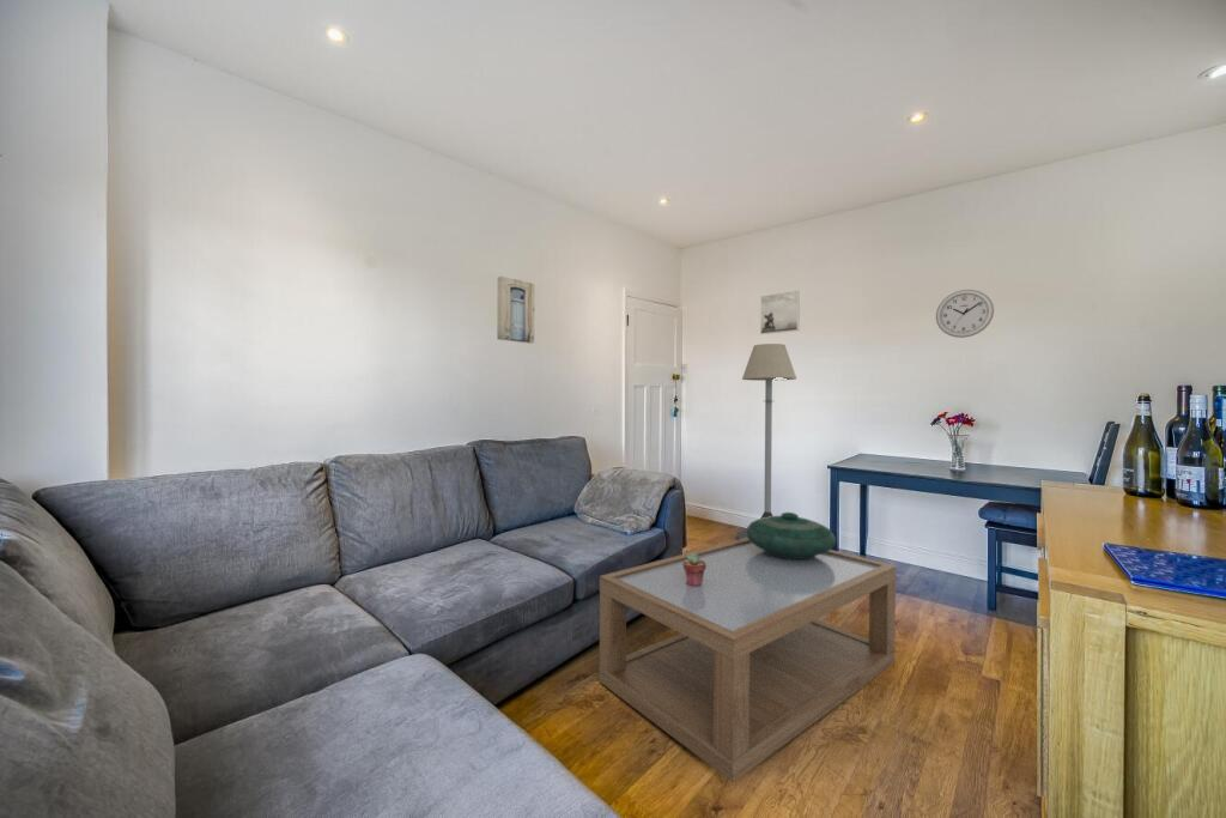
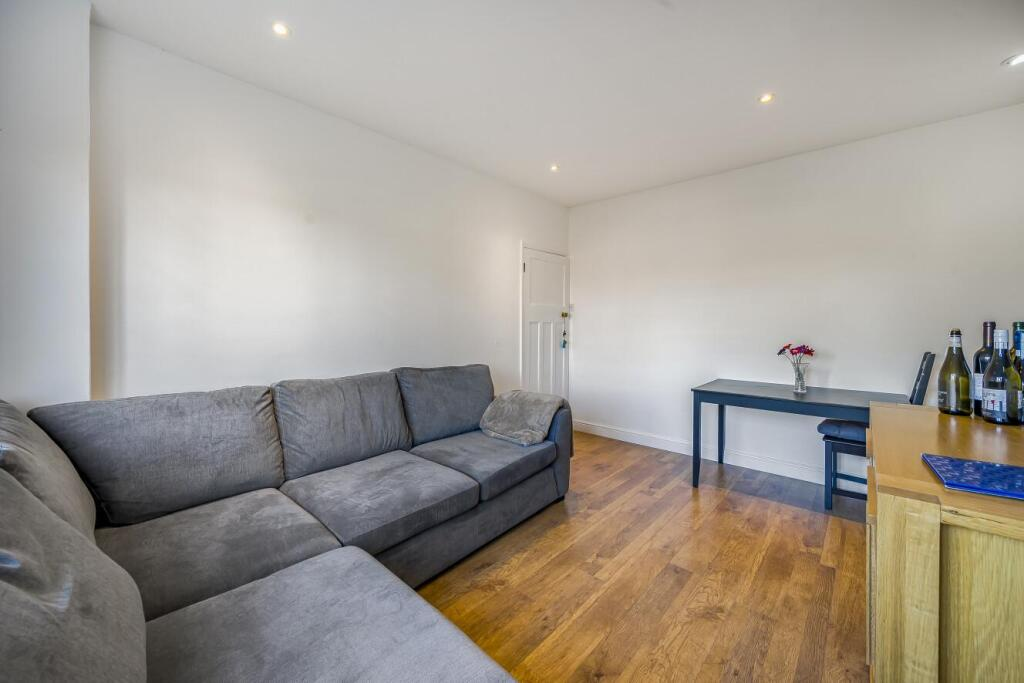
- potted succulent (693, 564)
- wall art (516, 310)
- decorative bowl (789, 531)
- coffee table (752, 620)
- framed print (779, 313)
- wall clock (963, 313)
- floor lamp (767, 442)
